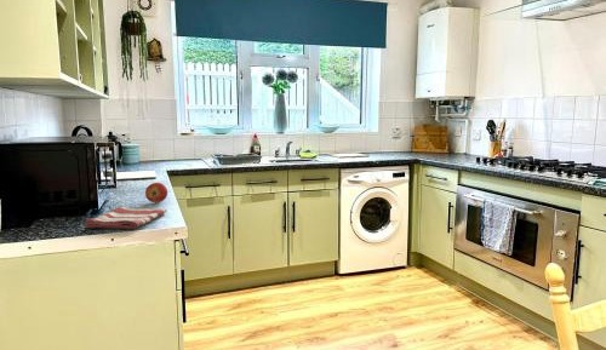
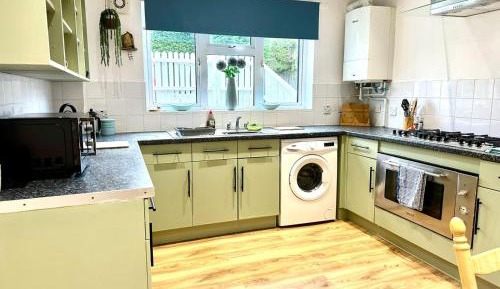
- apple (156, 191)
- dish towel (128, 216)
